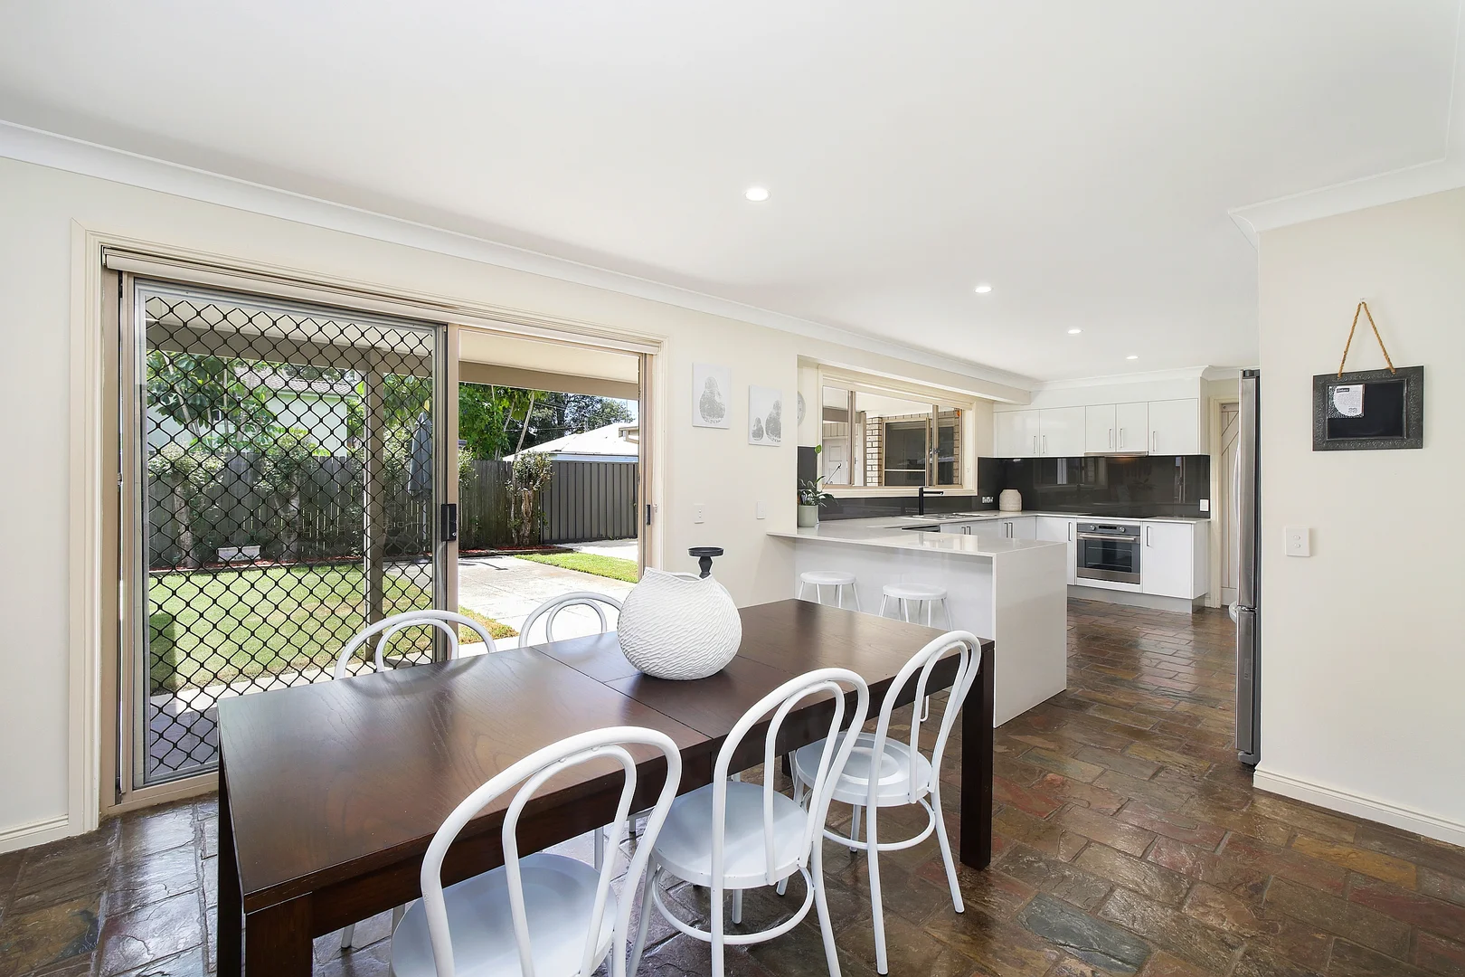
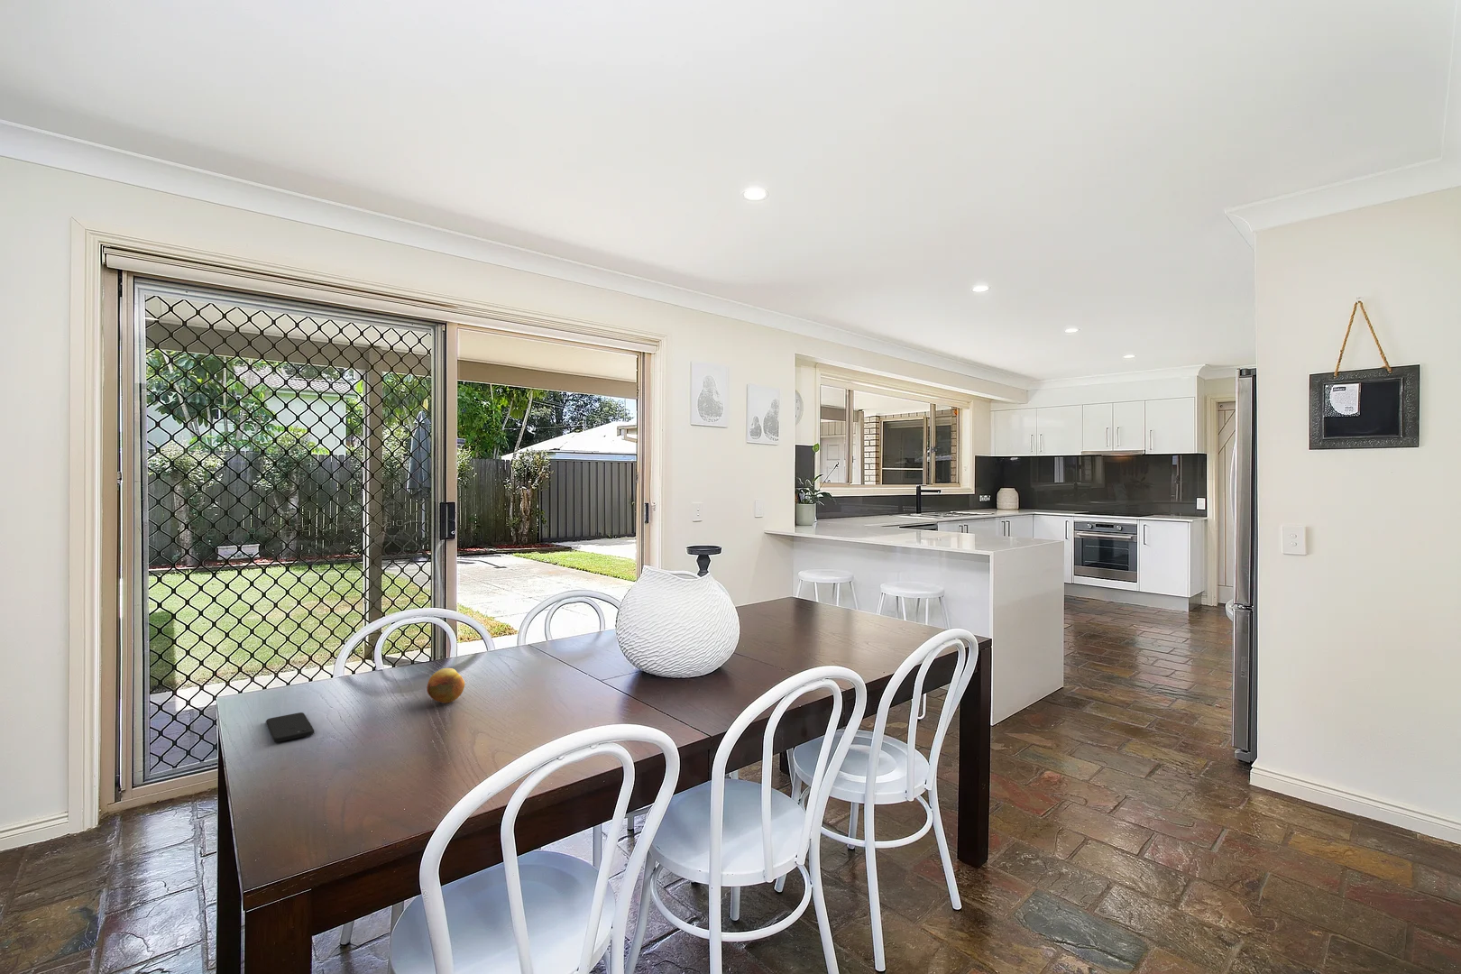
+ smartphone (289, 726)
+ fruit (446, 686)
